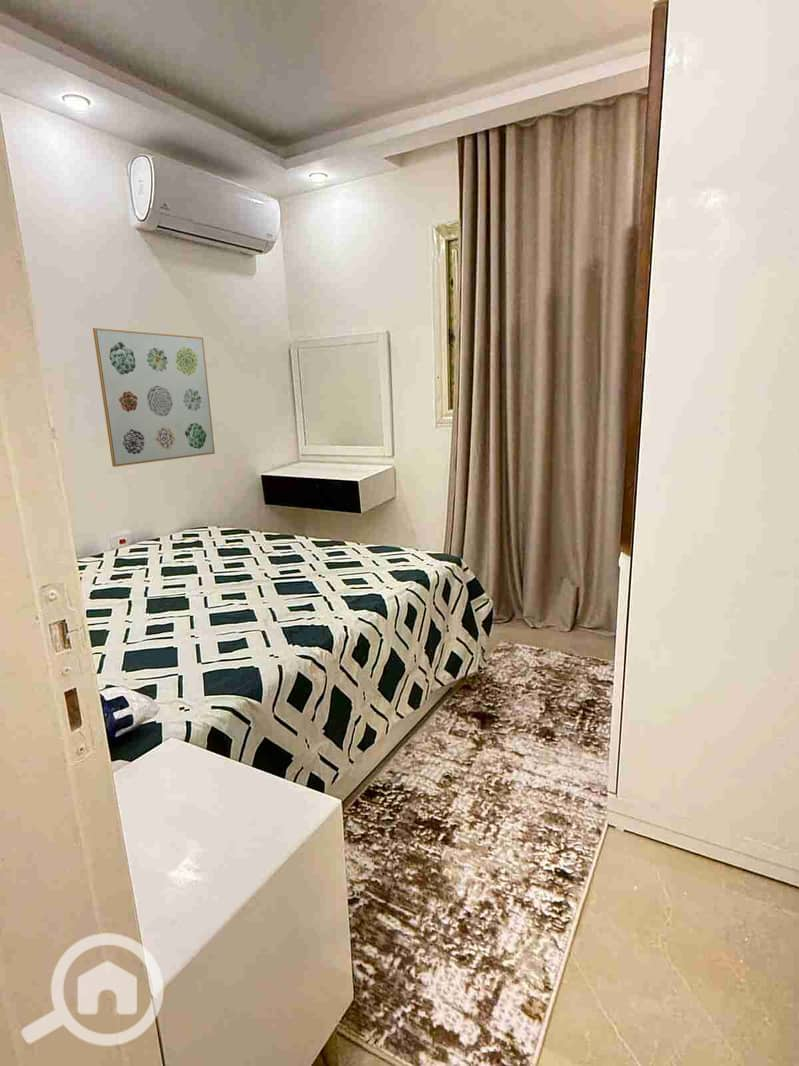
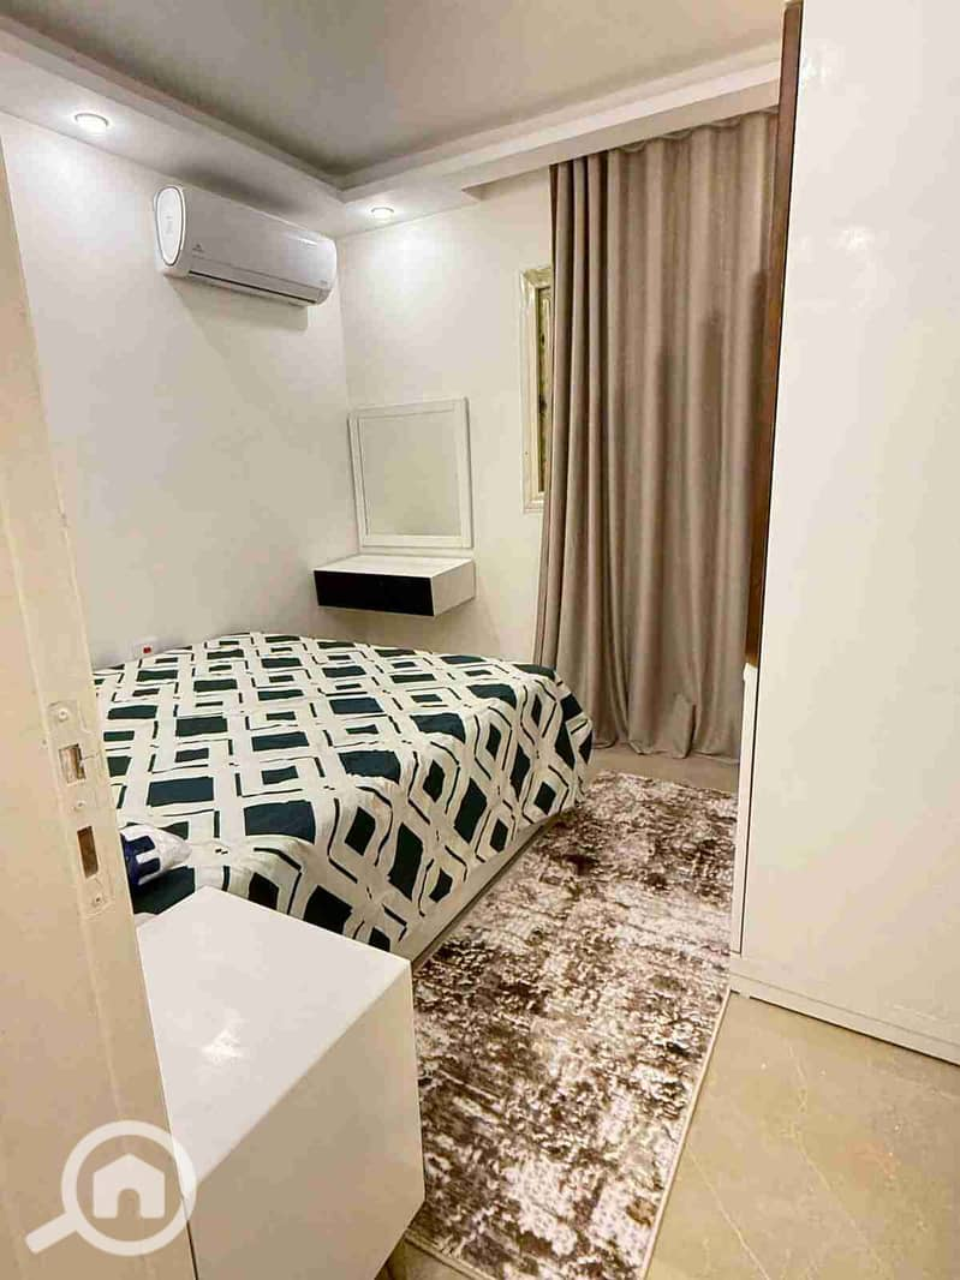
- wall art (160, 397)
